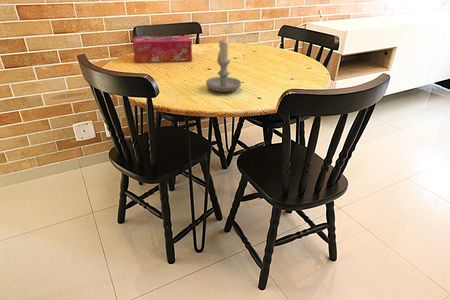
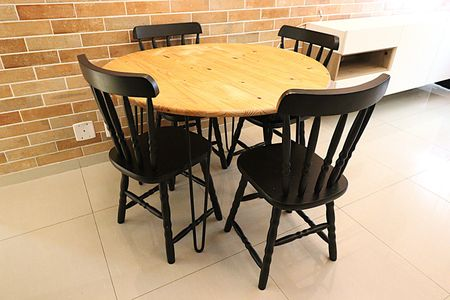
- tissue box (162, 48)
- candle (223, 64)
